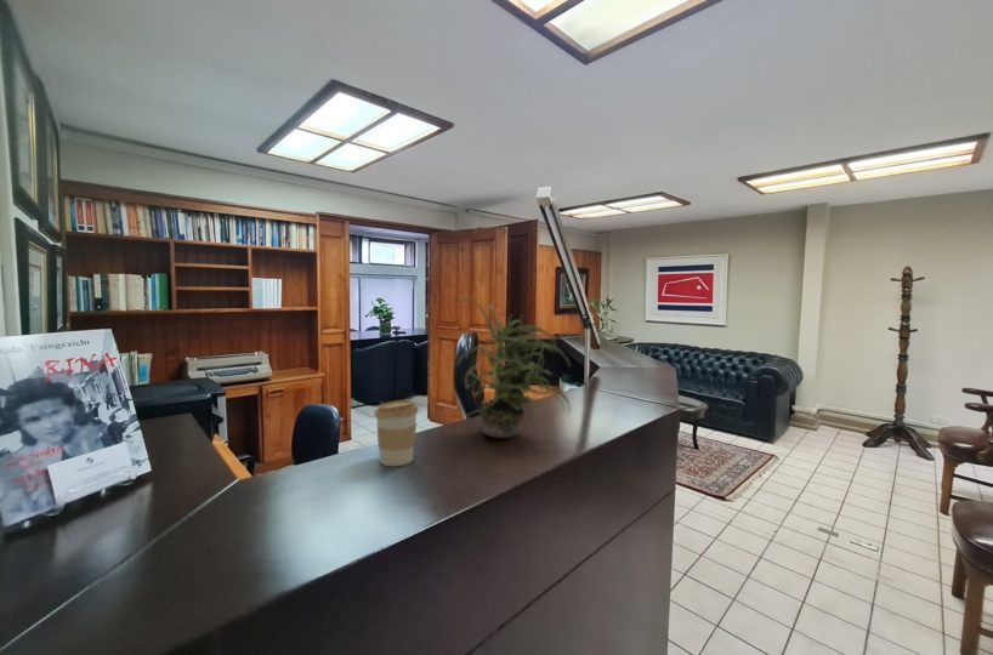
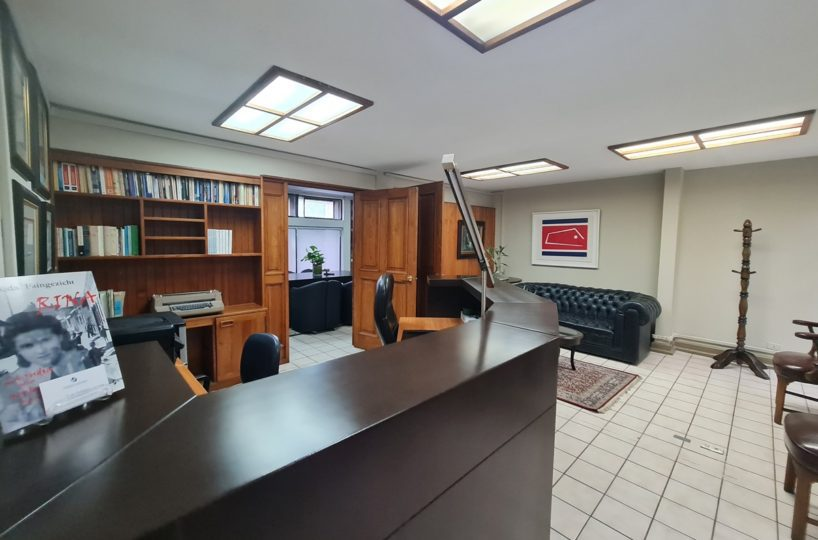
- coffee cup (396, 431)
- potted plant (506, 366)
